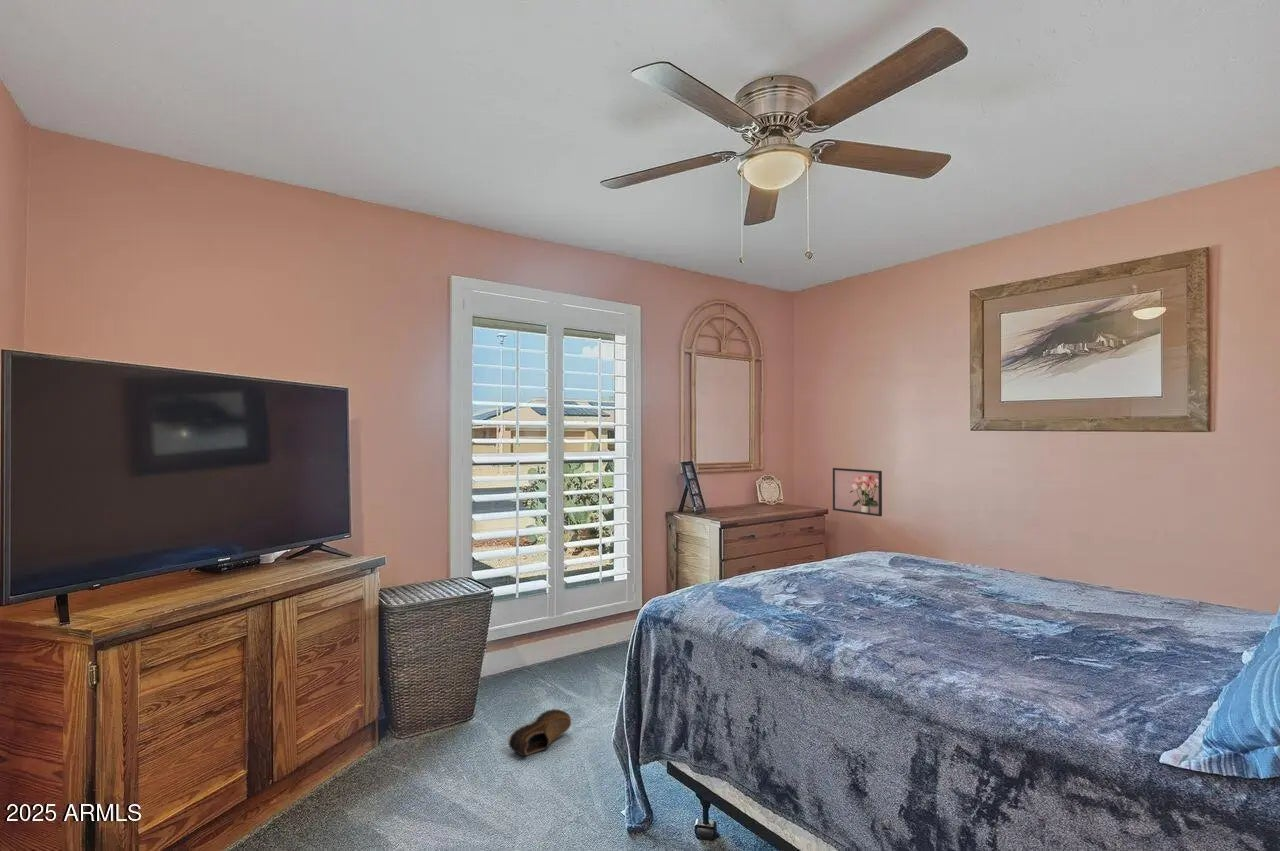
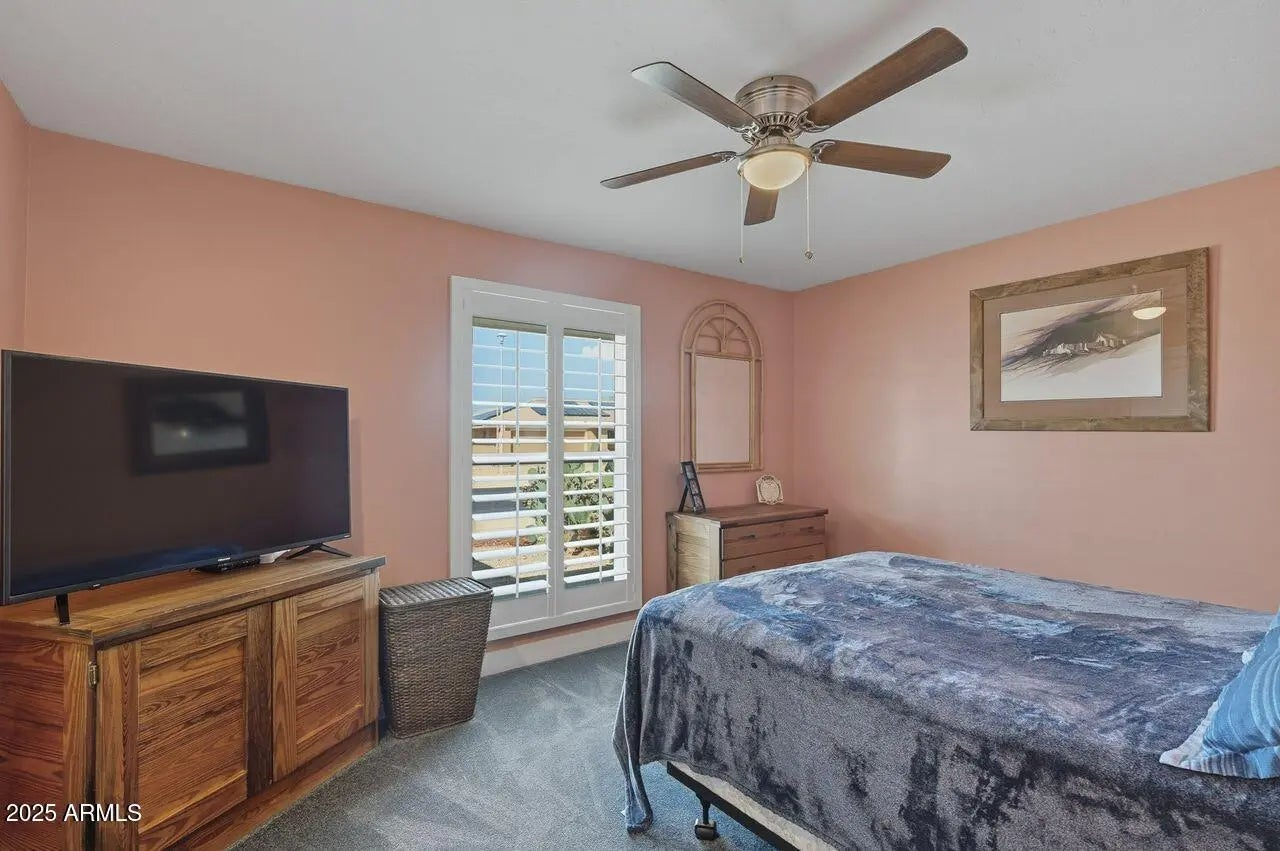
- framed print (856, 491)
- shoe (543, 731)
